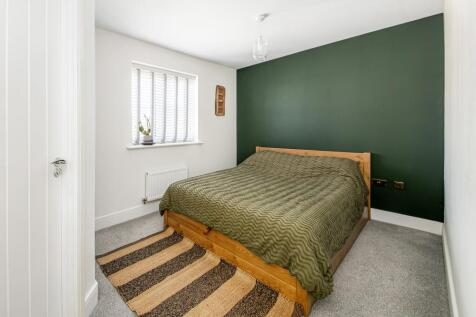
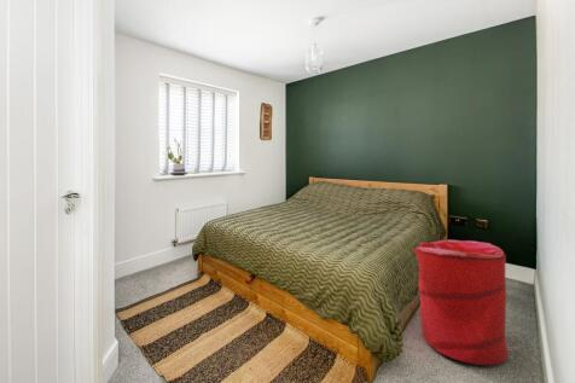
+ laundry hamper (458, 292)
